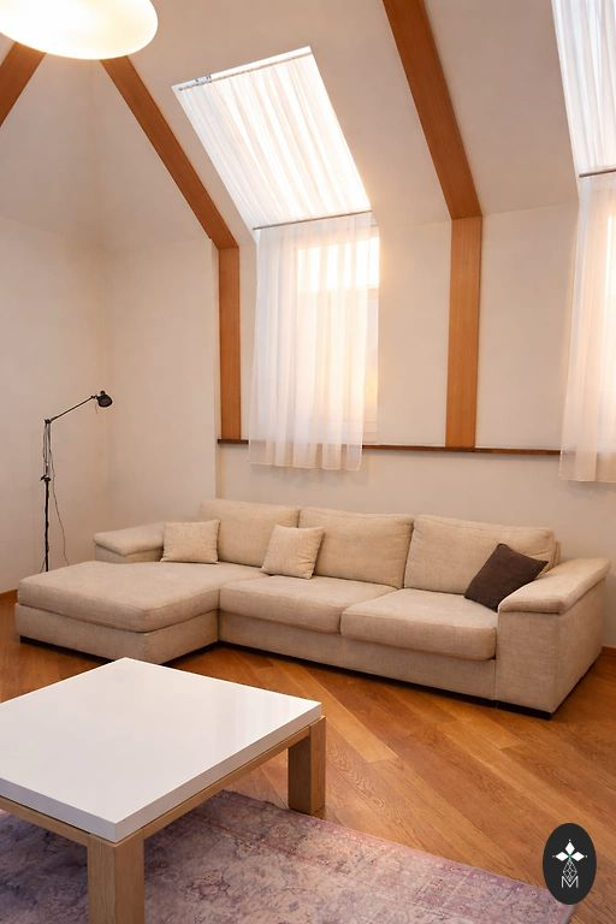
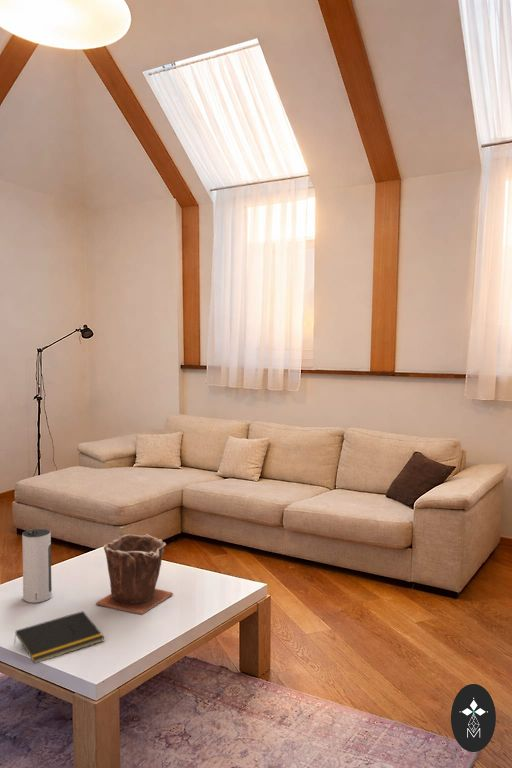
+ plant pot (135, 570)
+ notepad (60, 635)
+ speaker (36, 564)
